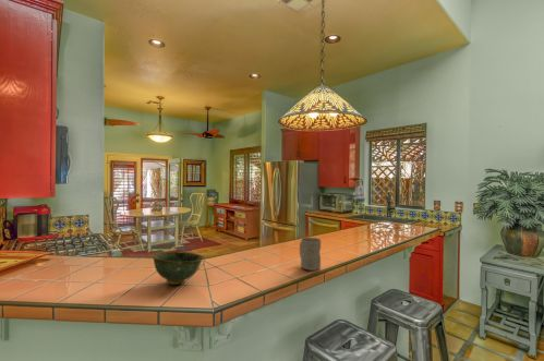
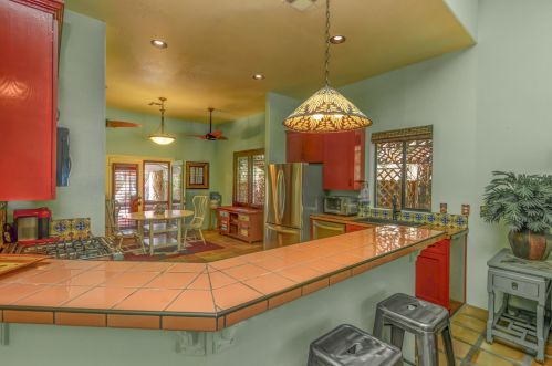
- bowl (178, 267)
- mug (307, 252)
